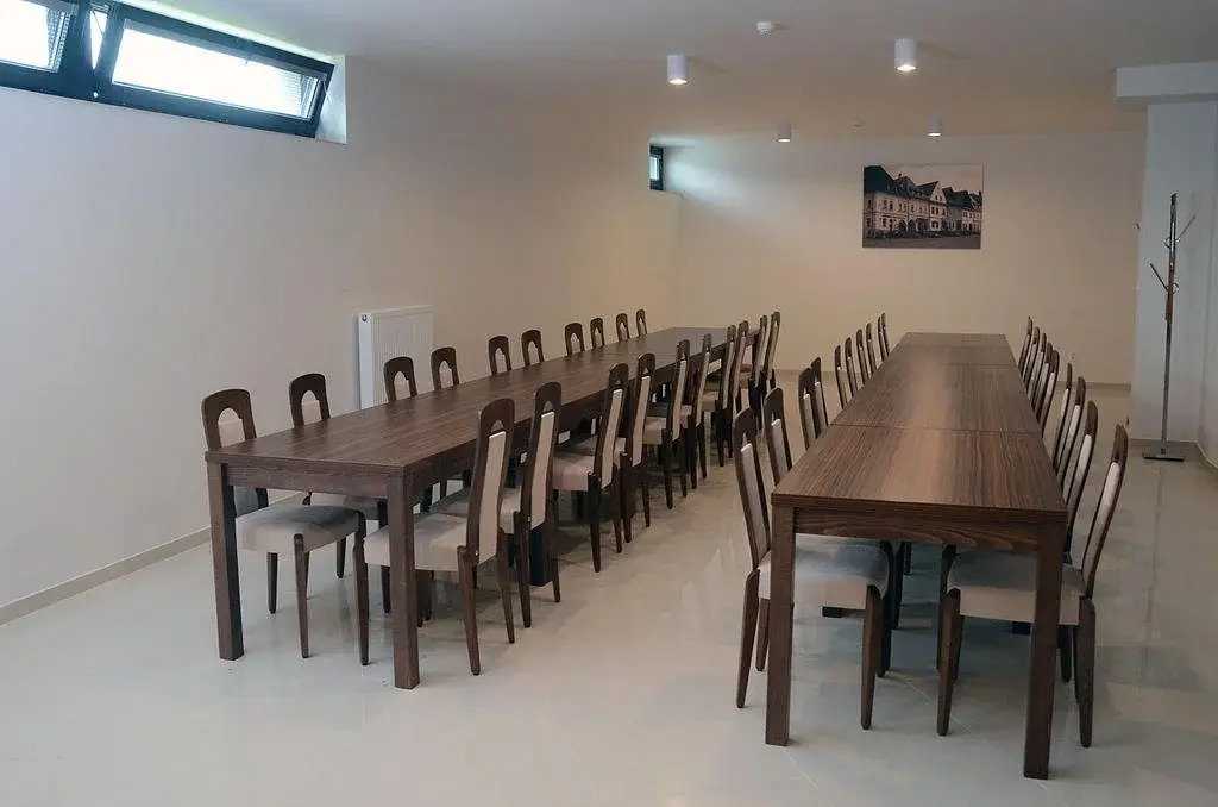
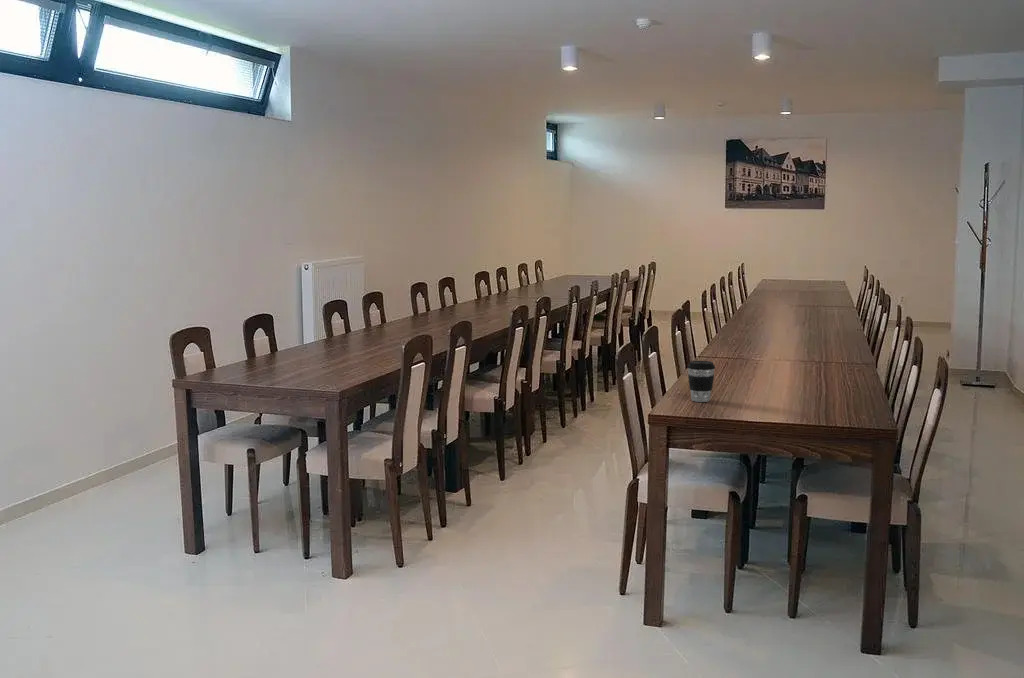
+ coffee cup (700, 381)
